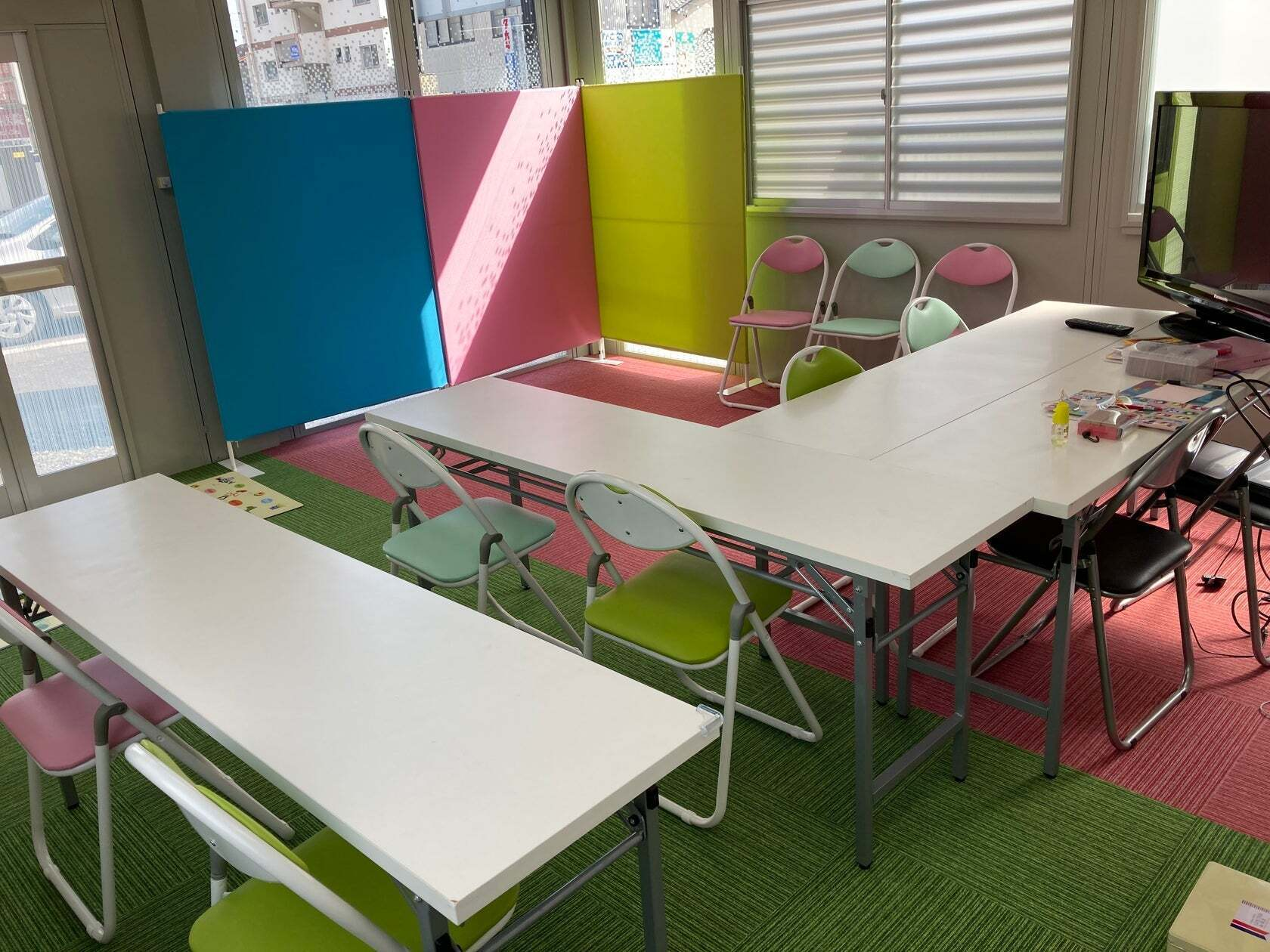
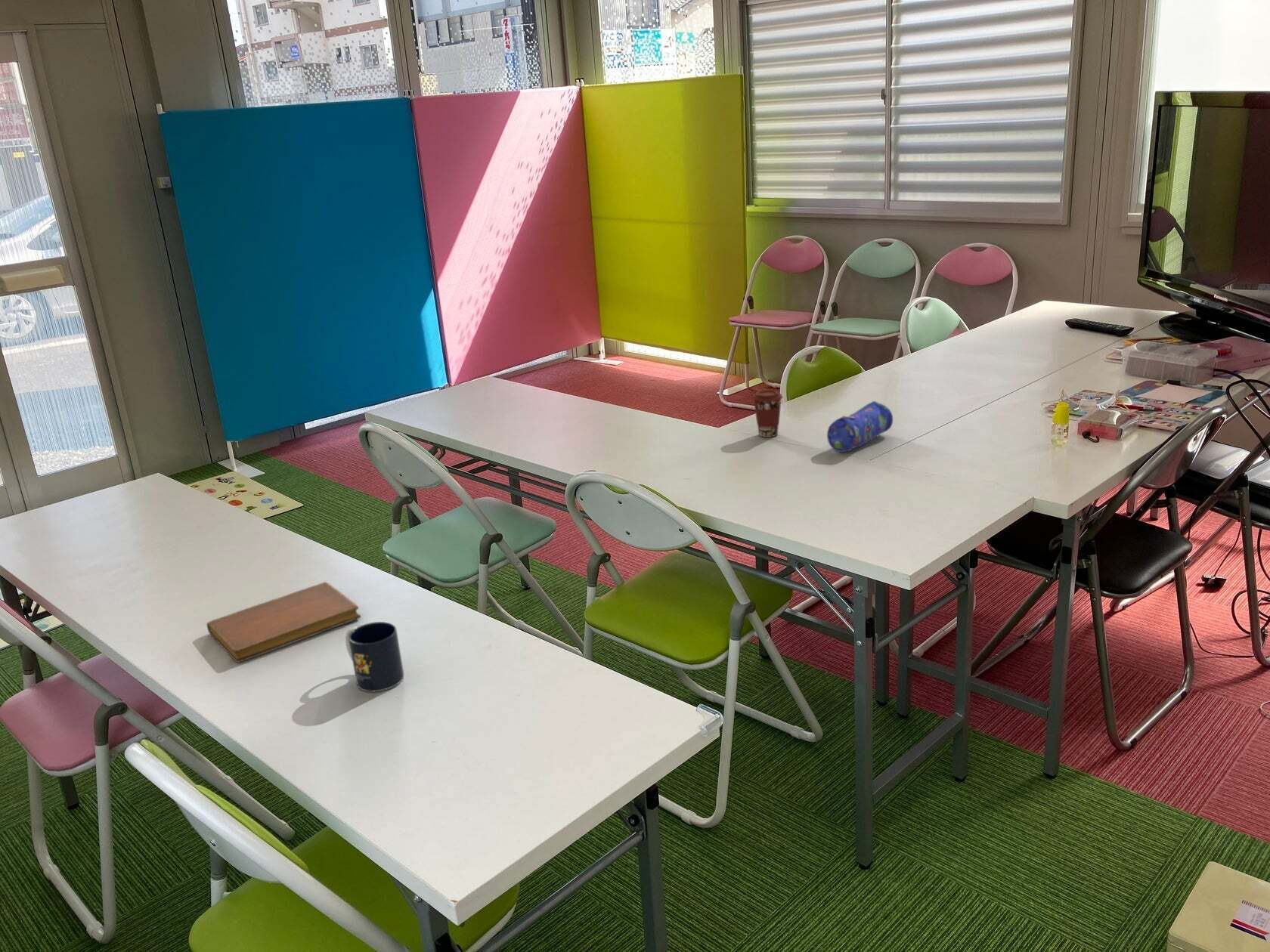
+ notebook (283, 619)
+ coffee cup (767, 413)
+ pencil case (860, 425)
+ mug (369, 653)
